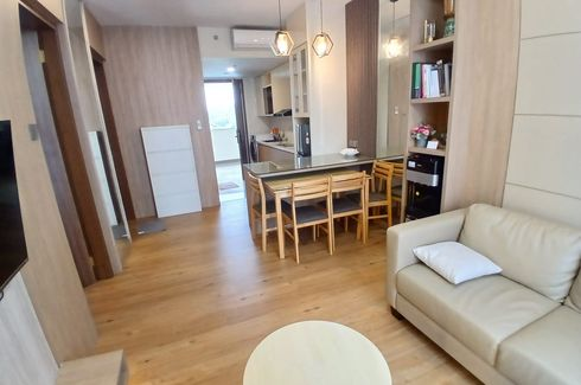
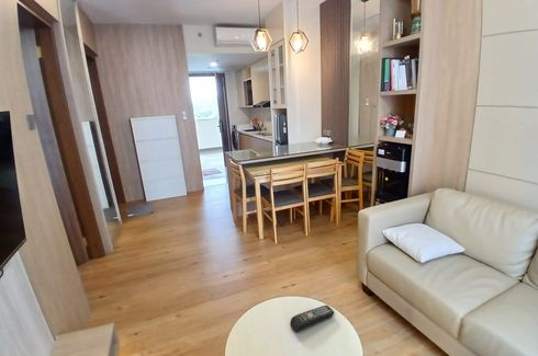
+ remote control (312, 317)
